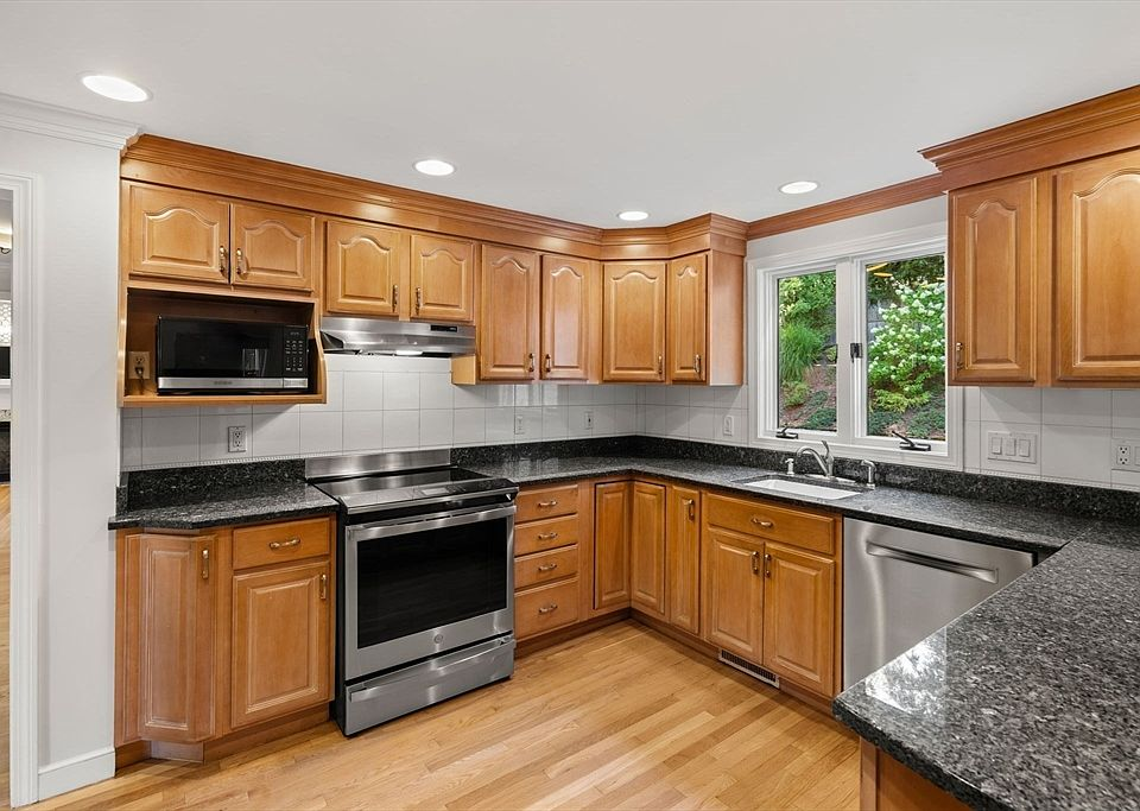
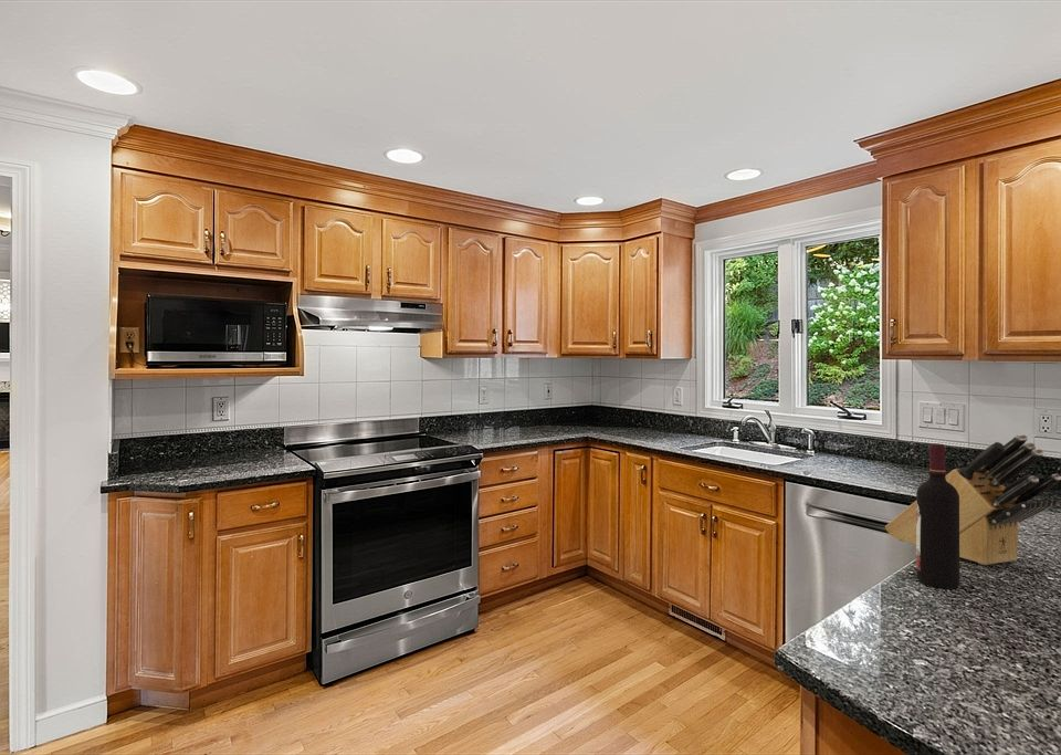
+ wine bottle (937, 513)
+ knife block (965, 492)
